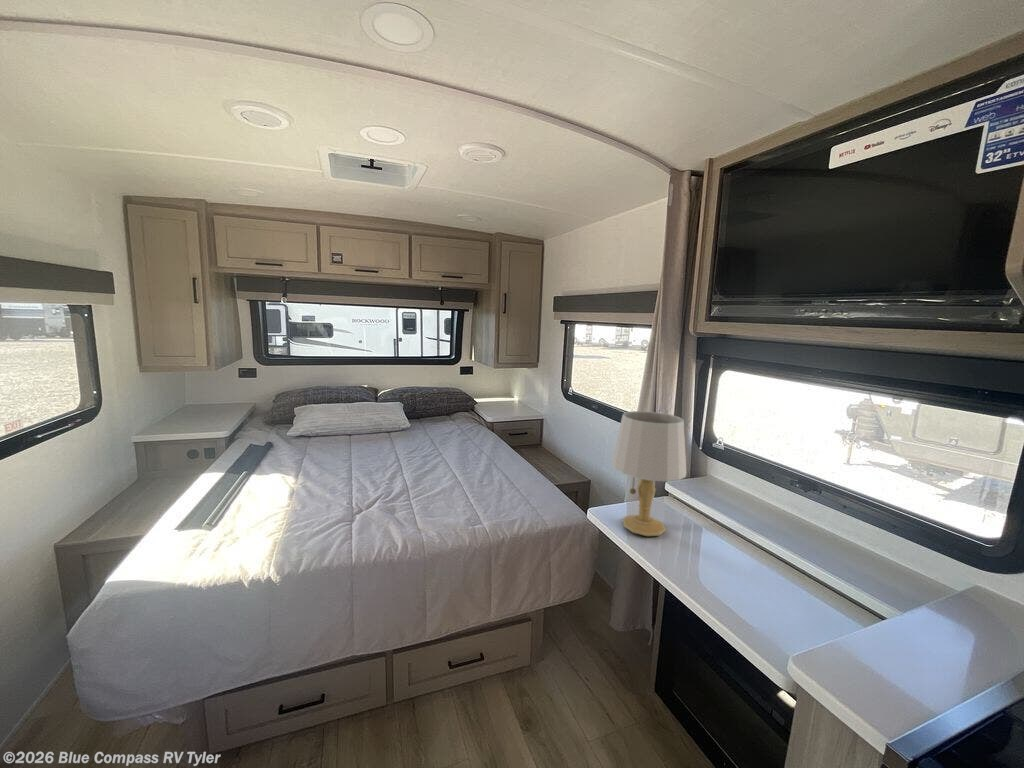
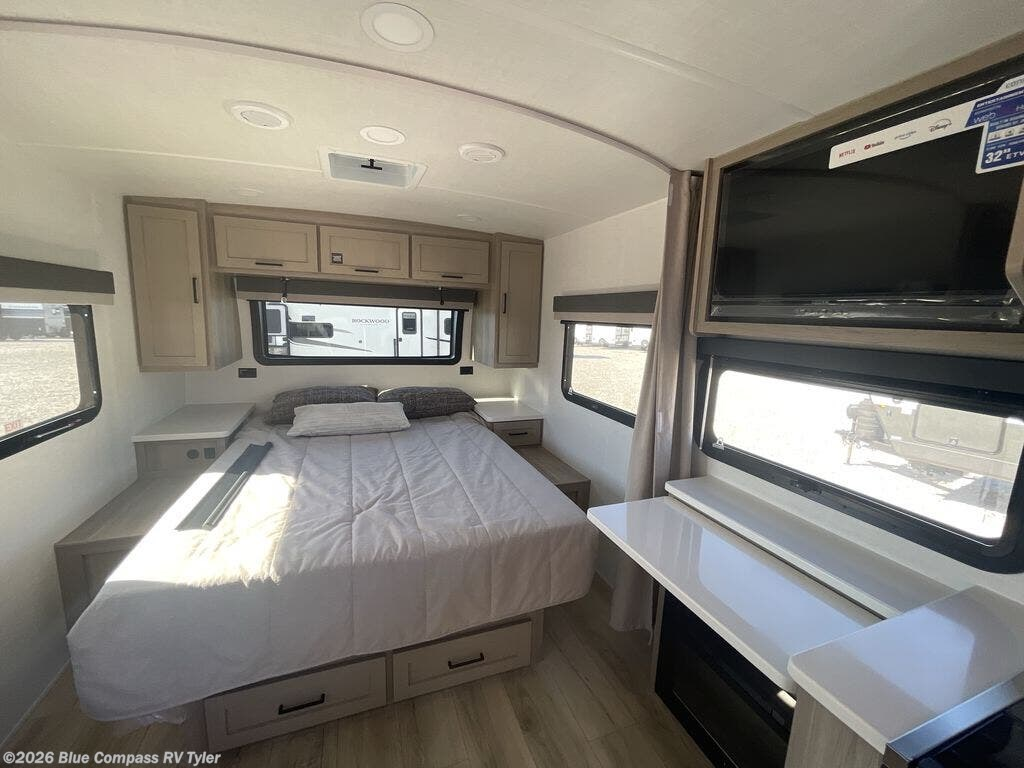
- table lamp (647, 472)
